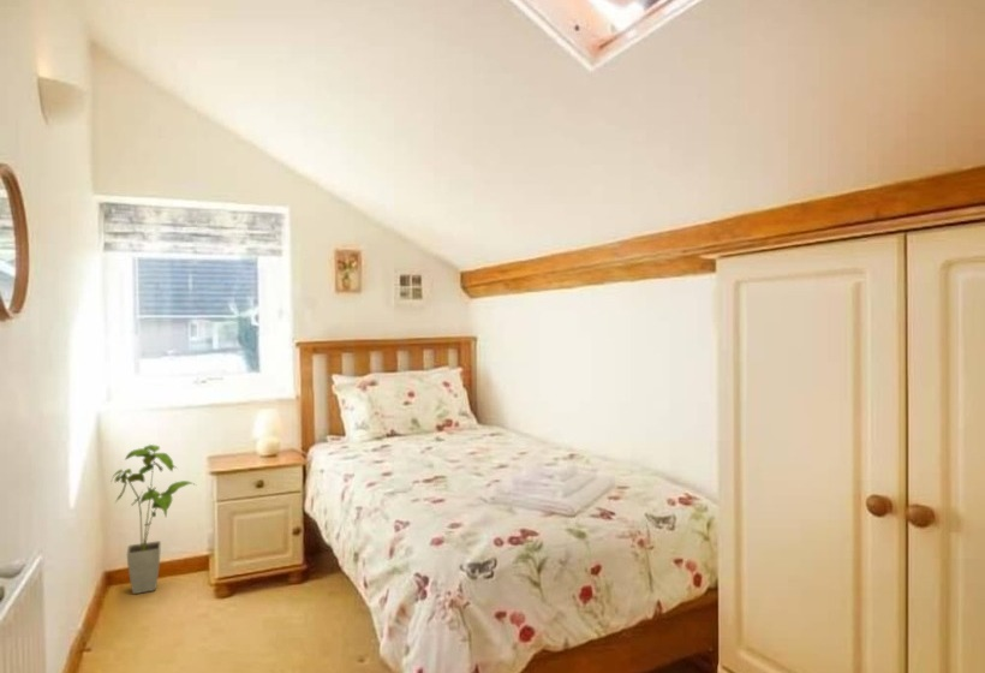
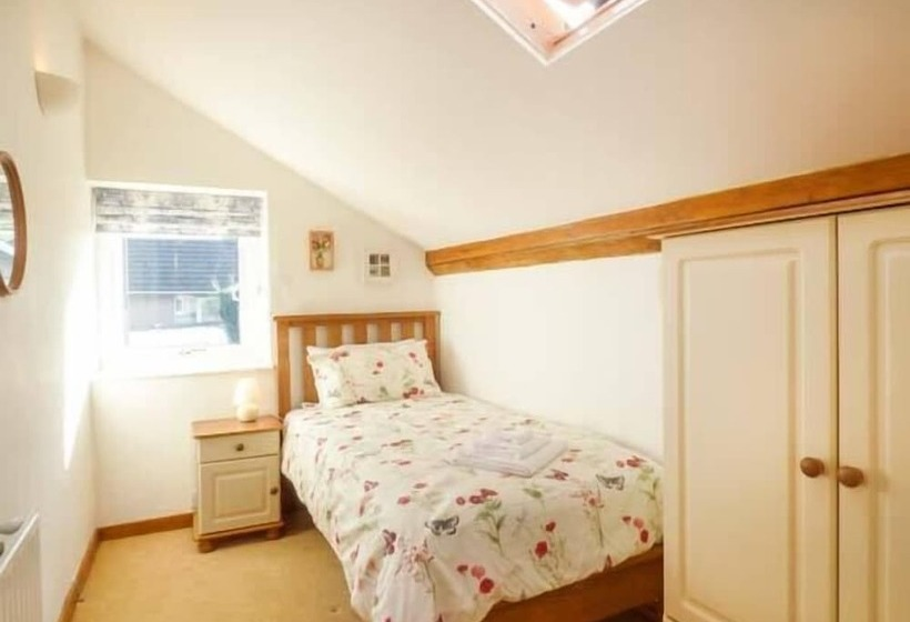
- house plant (155, 516)
